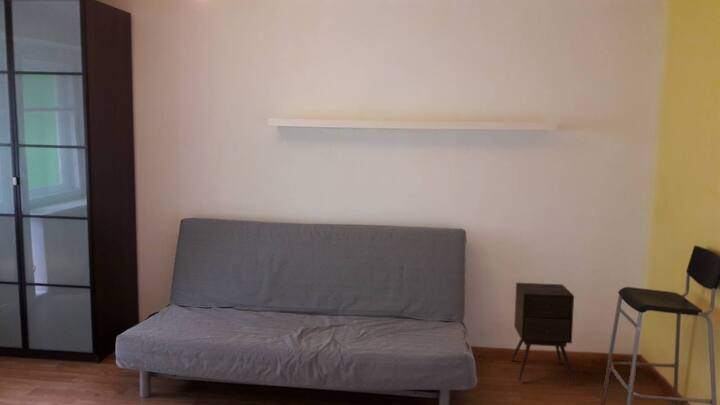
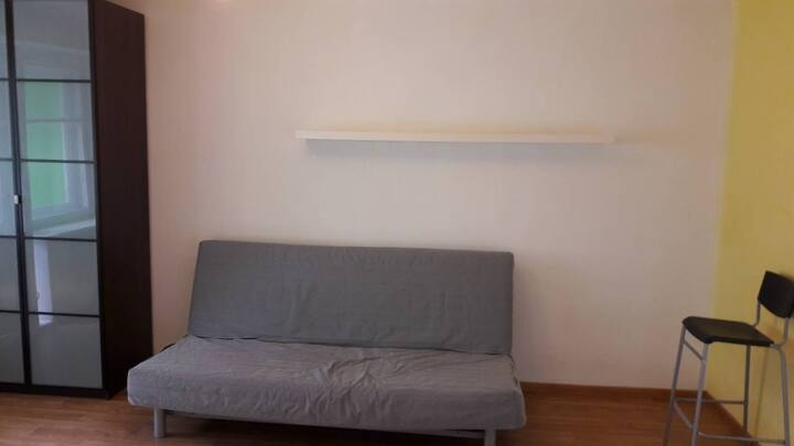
- side table (543, 331)
